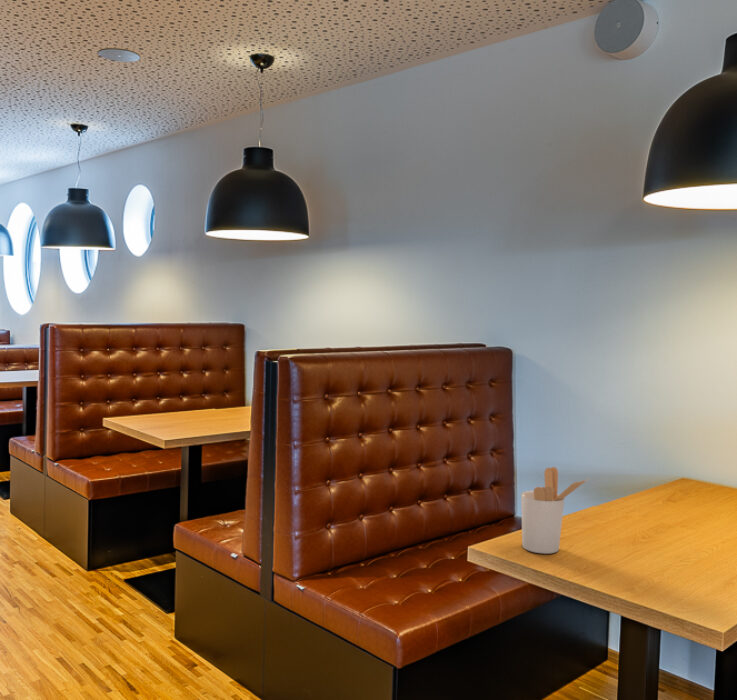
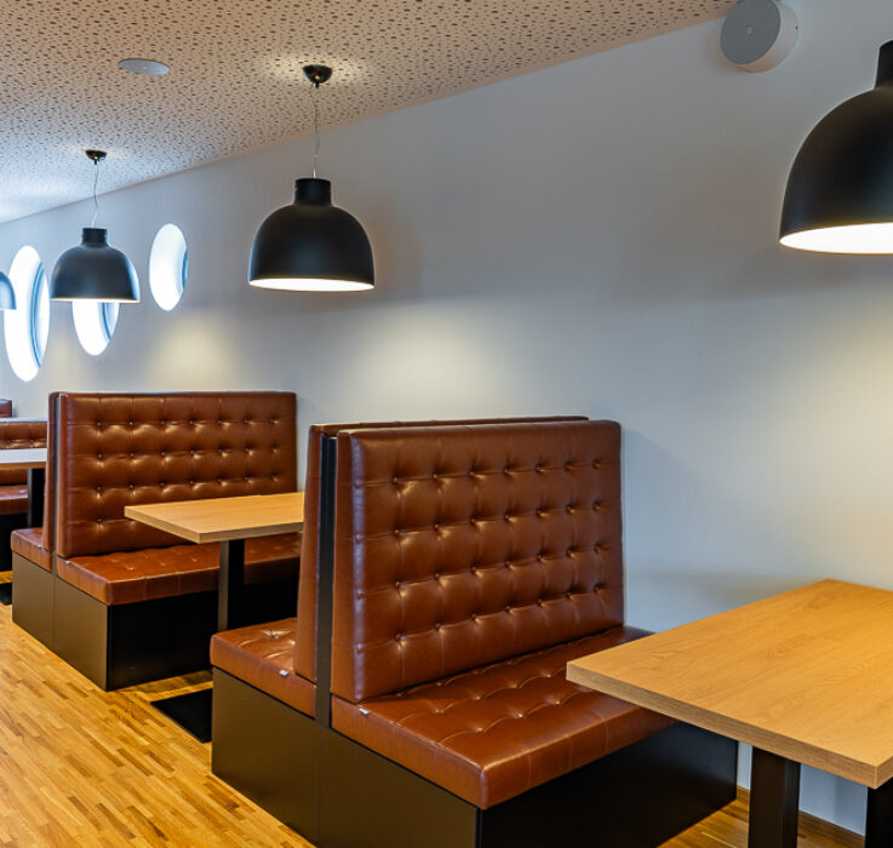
- utensil holder (553, 511)
